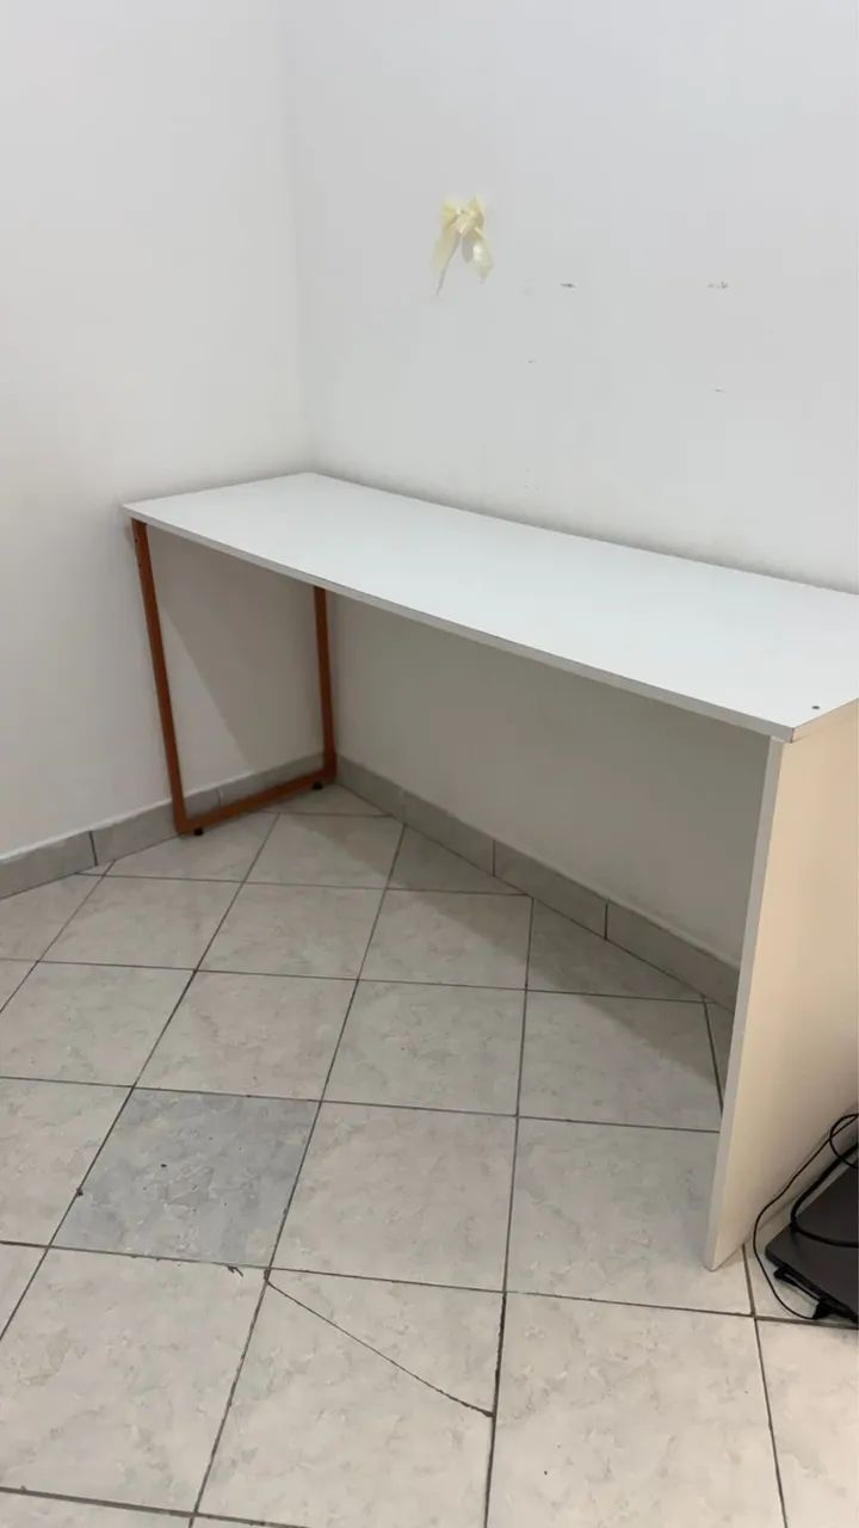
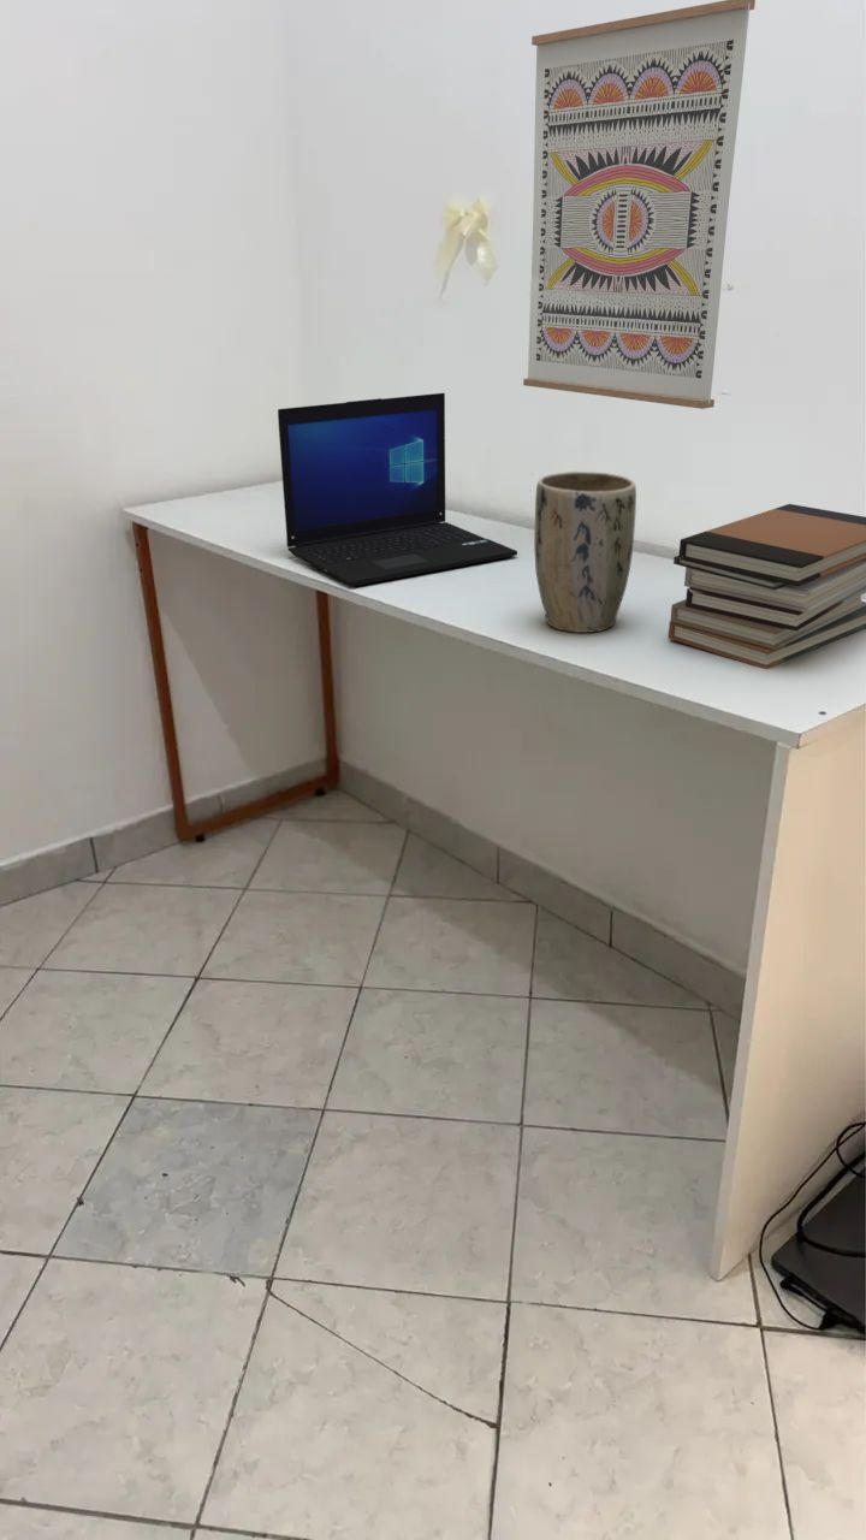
+ laptop (398, 484)
+ book stack (784, 581)
+ plant pot (582, 553)
+ wall art (622, 220)
